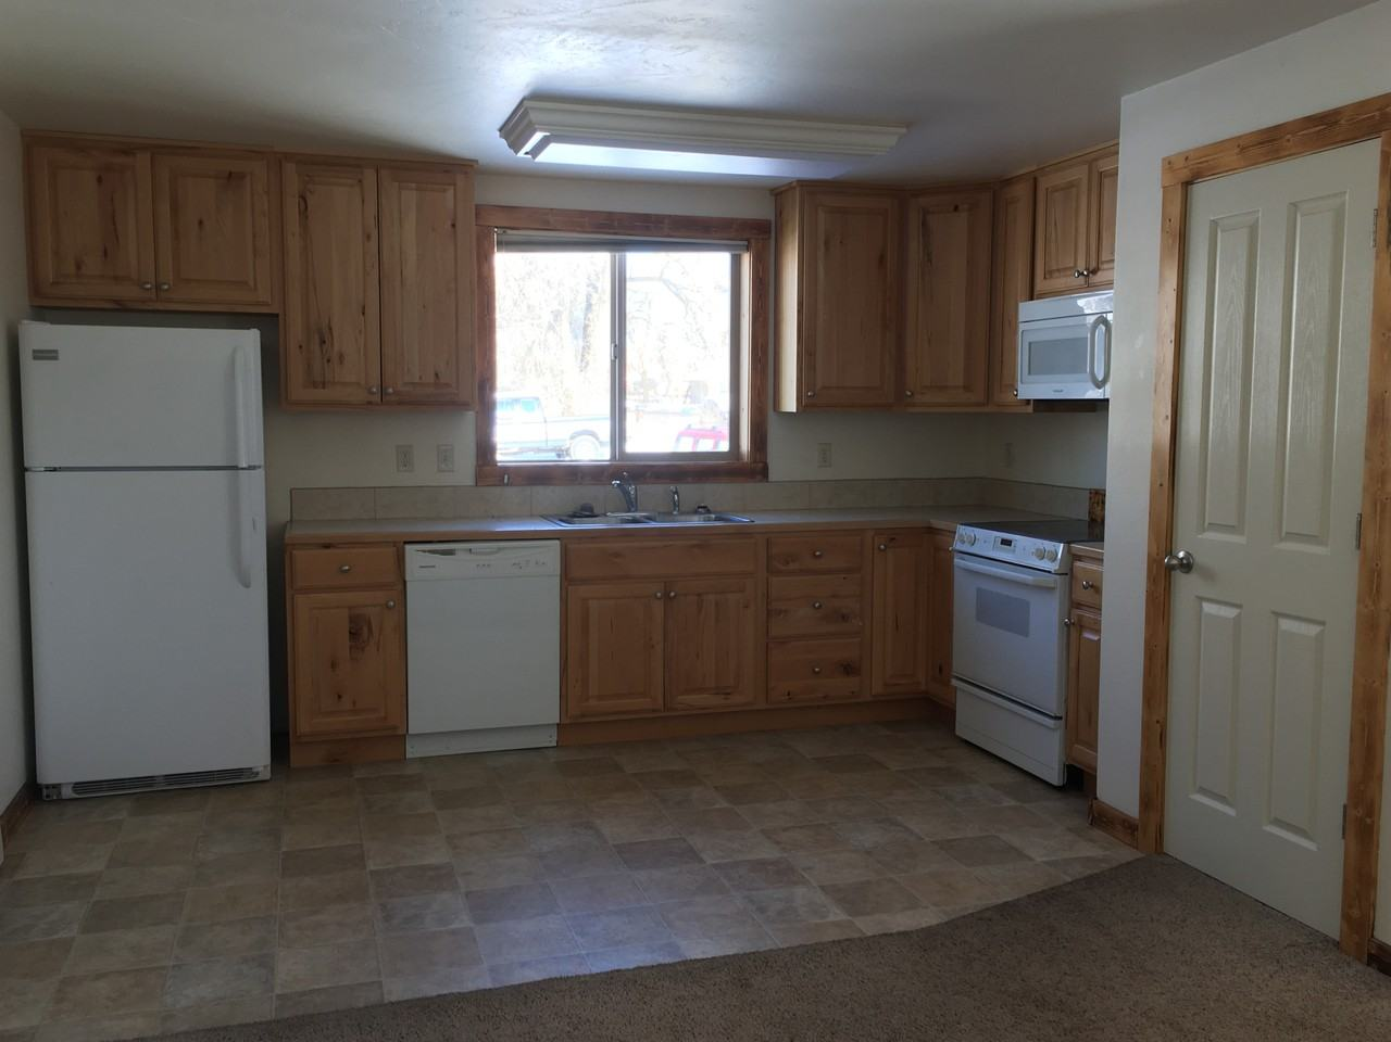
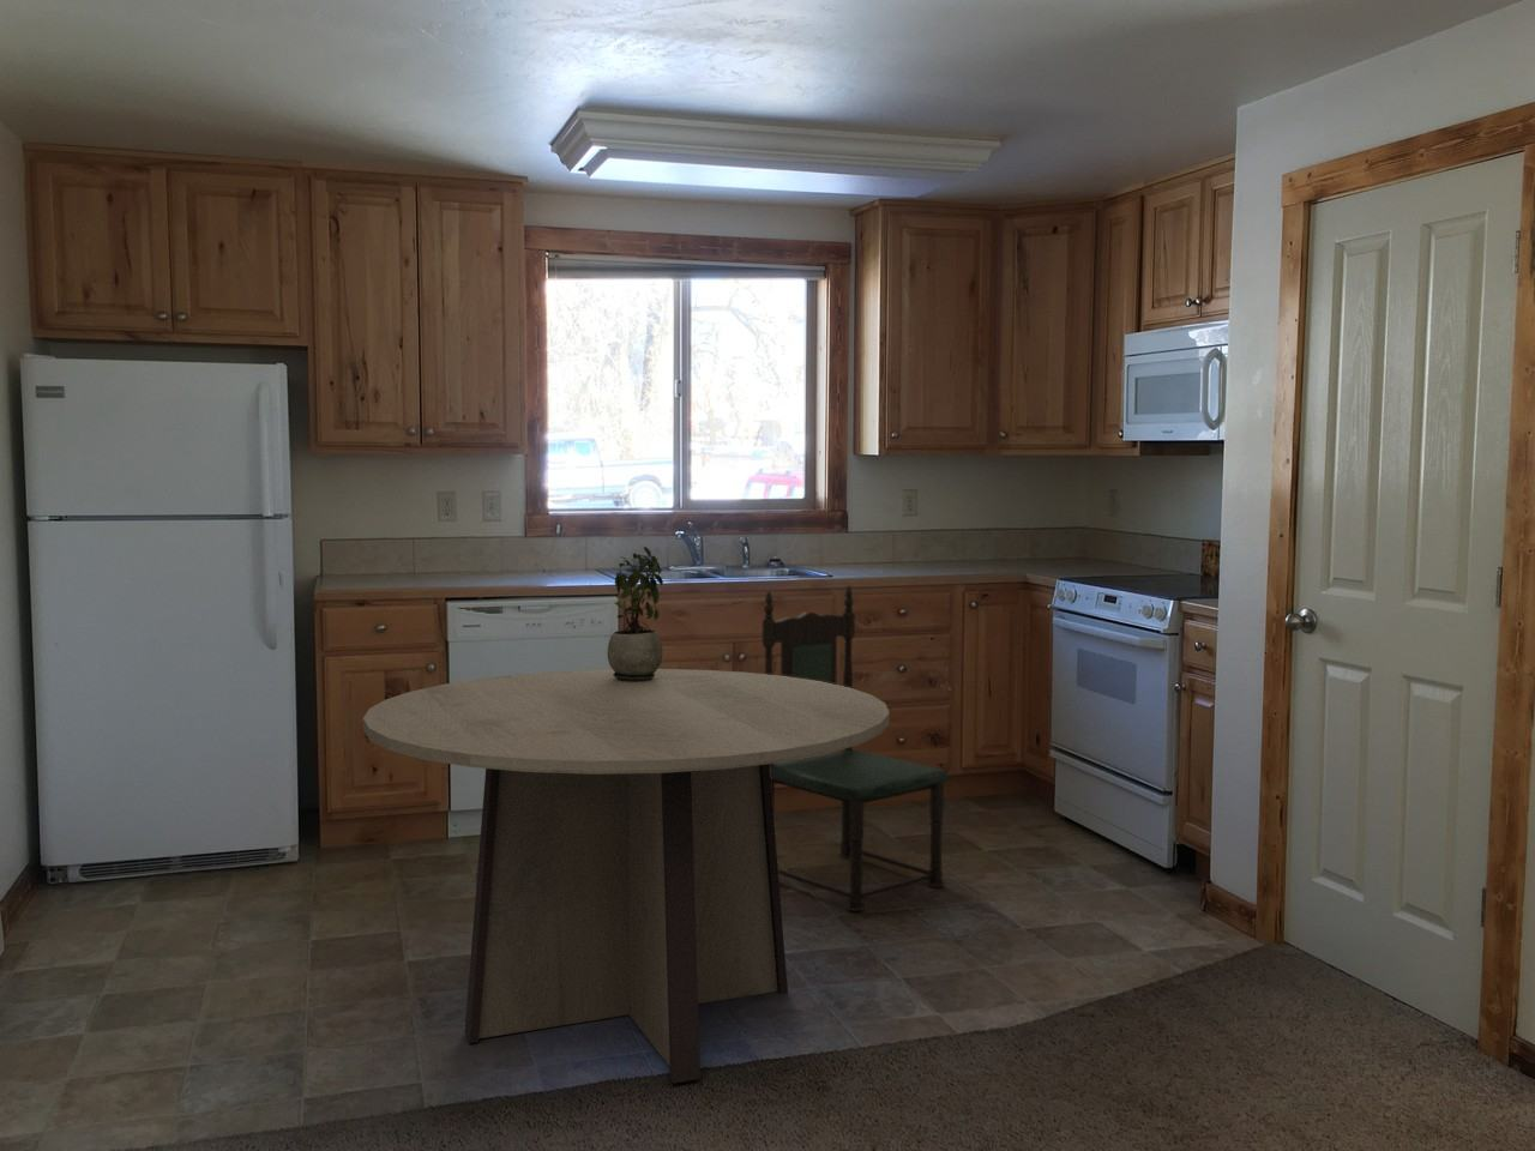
+ dining table (632, 860)
+ potted plant (635, 611)
+ dining chair (851, 747)
